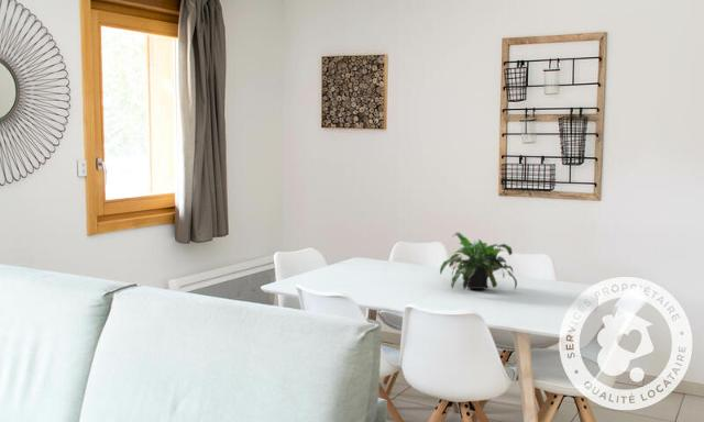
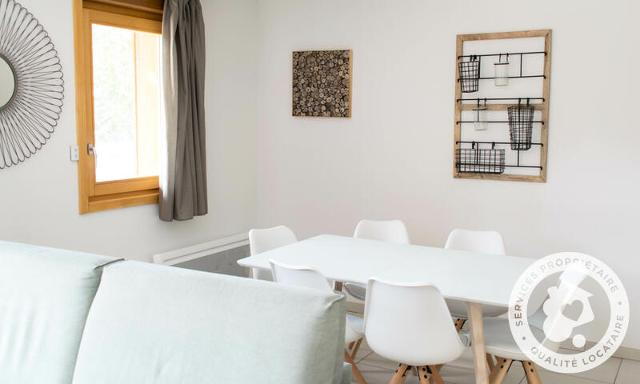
- potted plant (473, 260)
